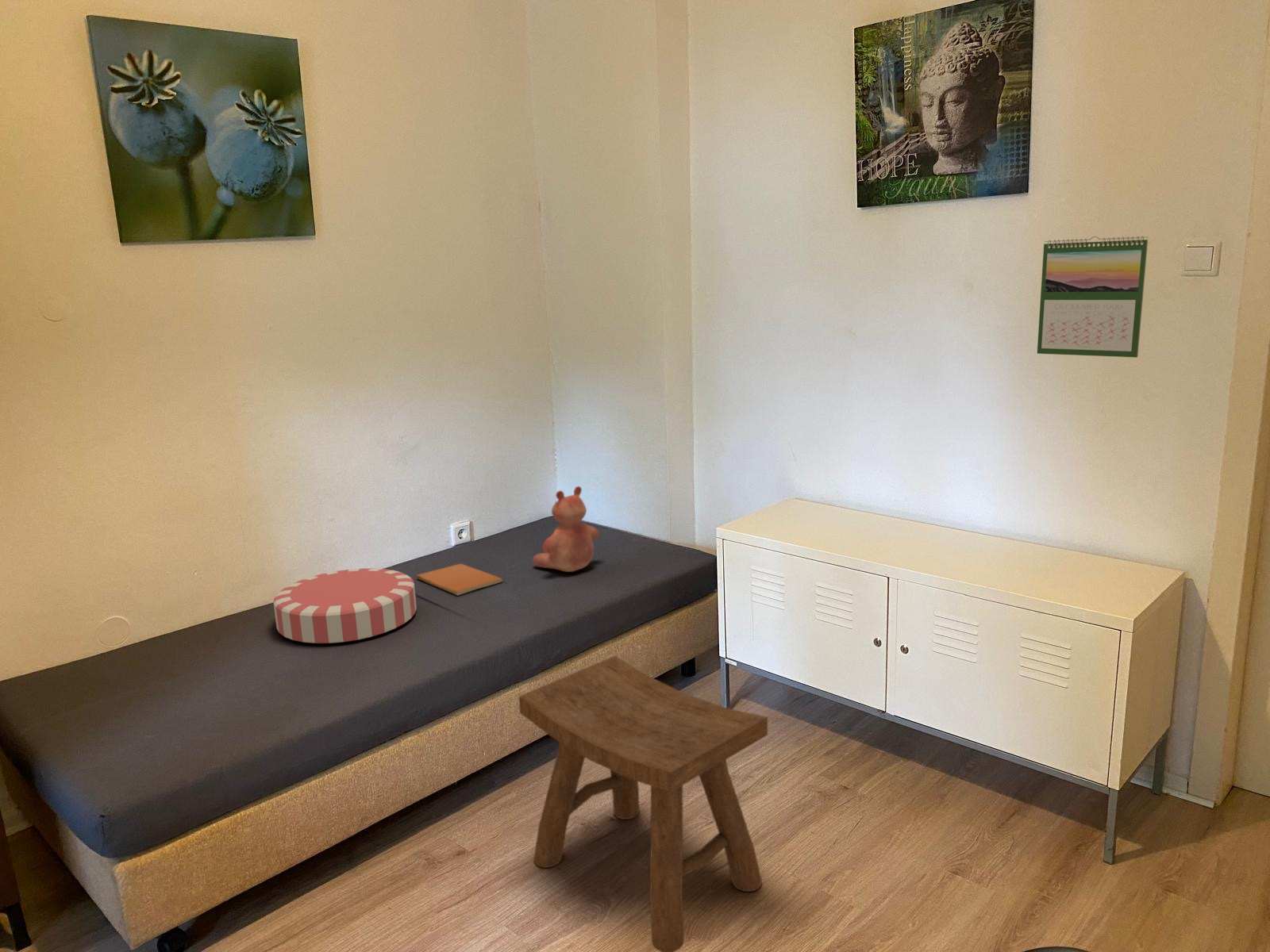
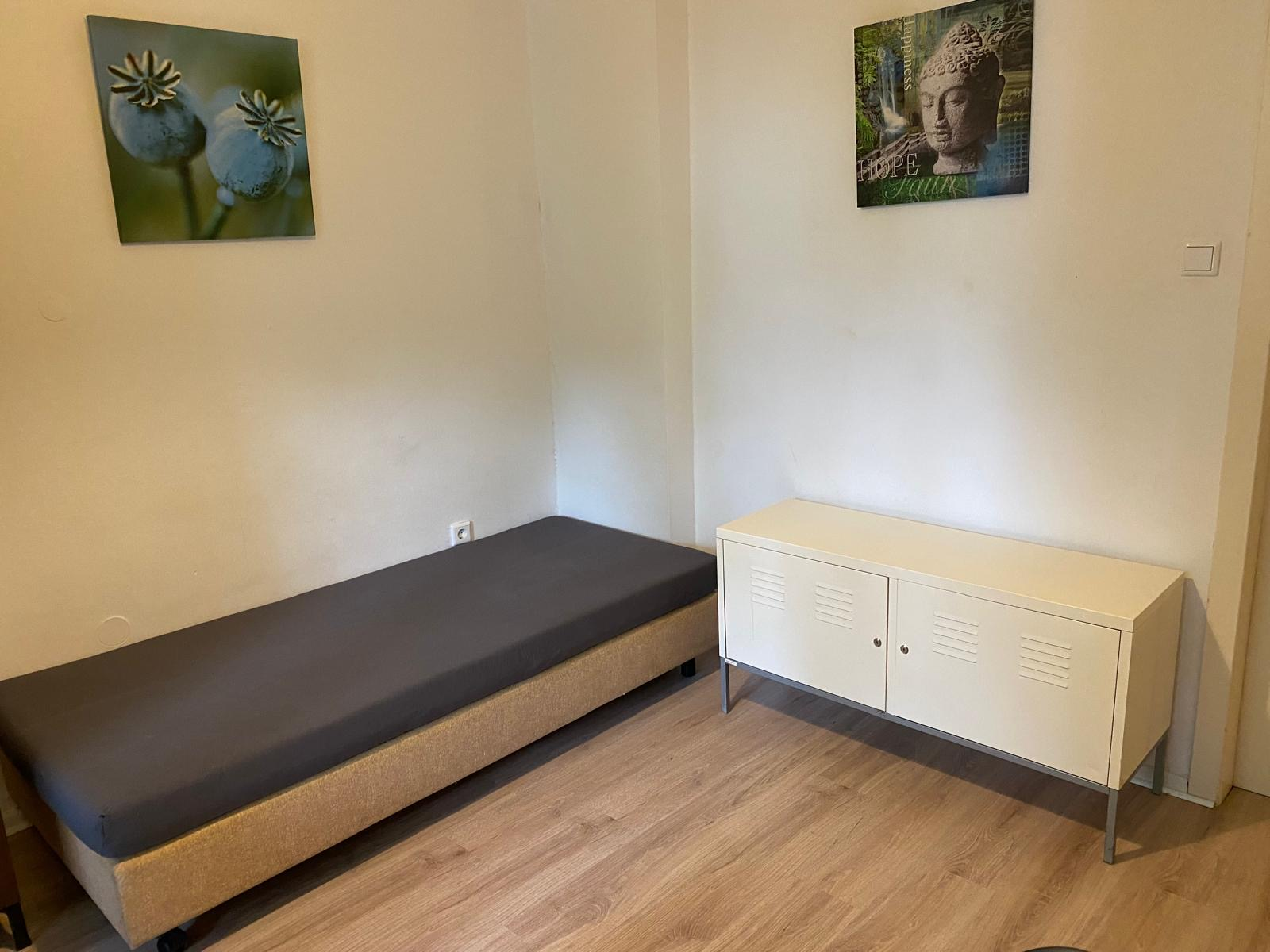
- cushion (346, 603)
- book (459, 578)
- stool (638, 789)
- teddy bear (562, 527)
- calendar (1090, 296)
